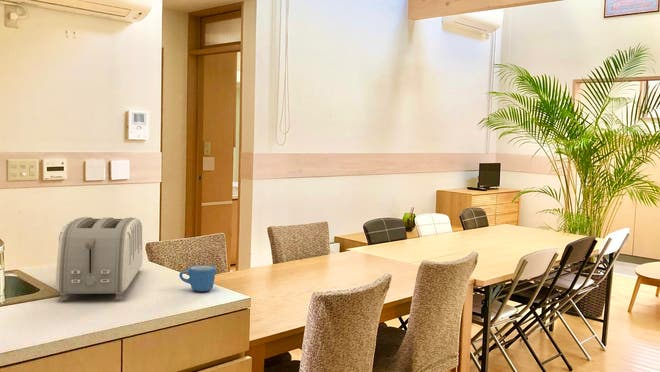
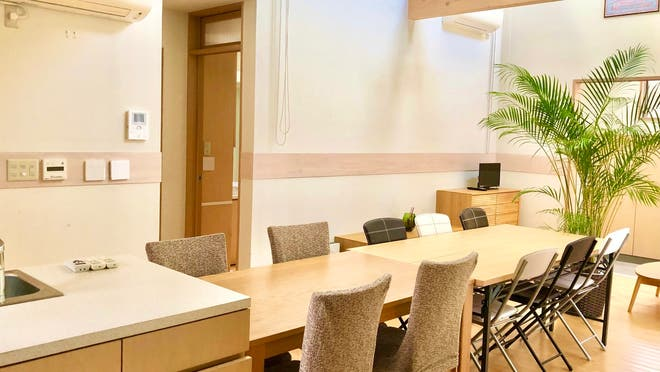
- toaster (102, 252)
- mug (197, 278)
